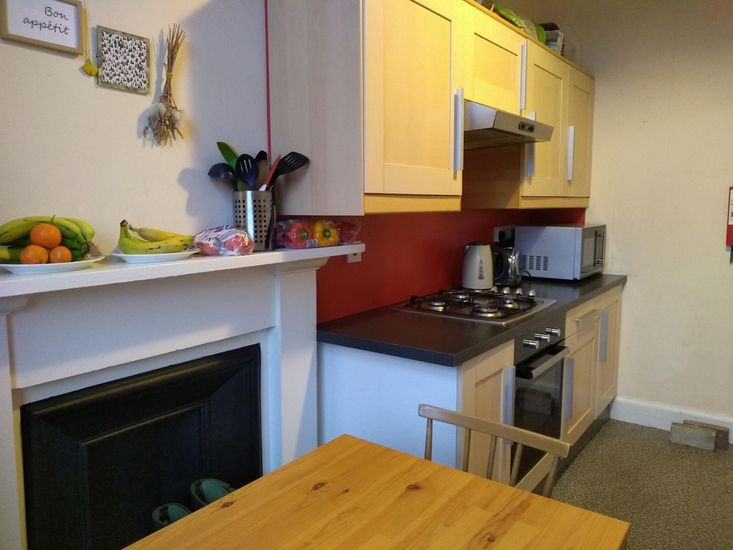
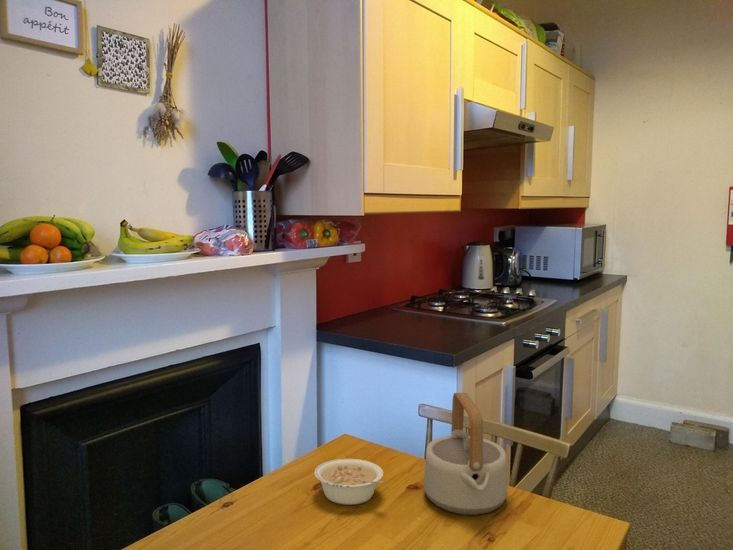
+ legume (351, 481)
+ teapot (467, 452)
